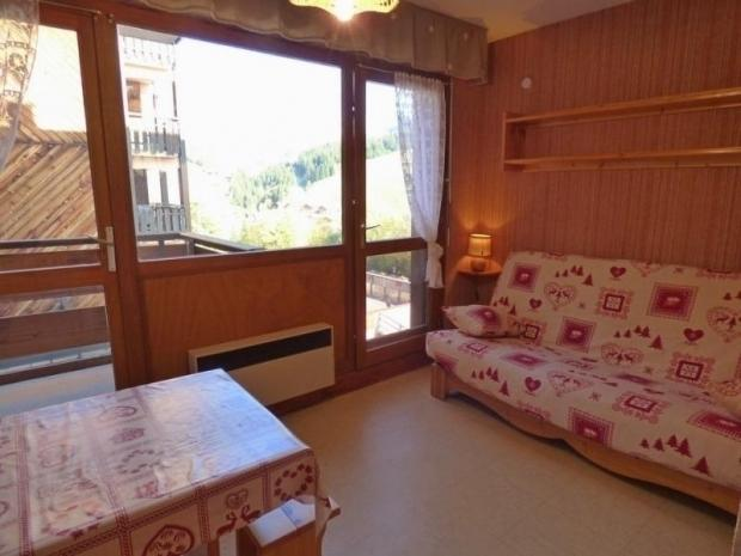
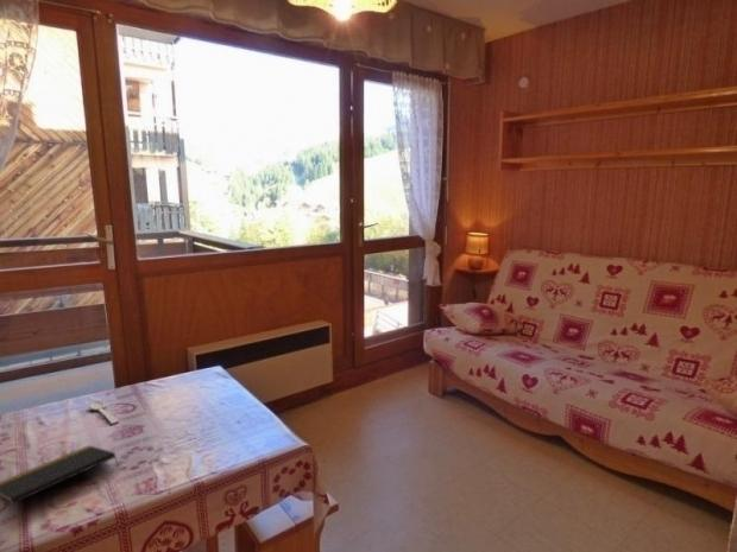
+ spoon (105, 411)
+ notepad (55, 470)
